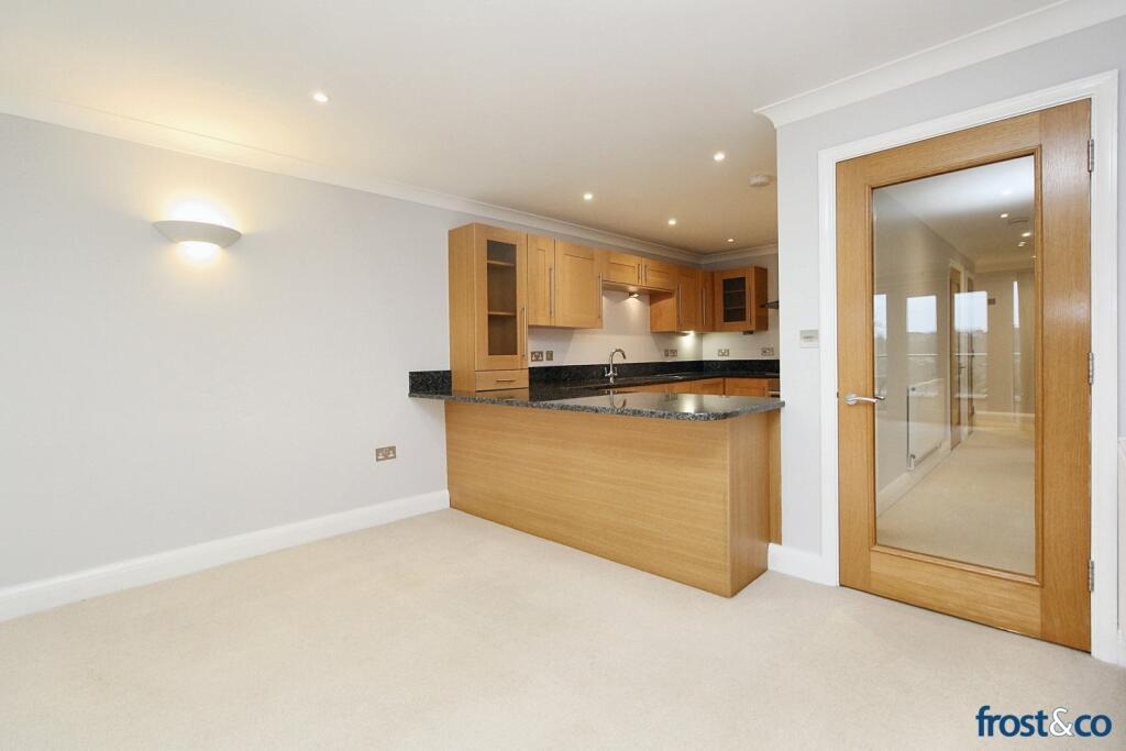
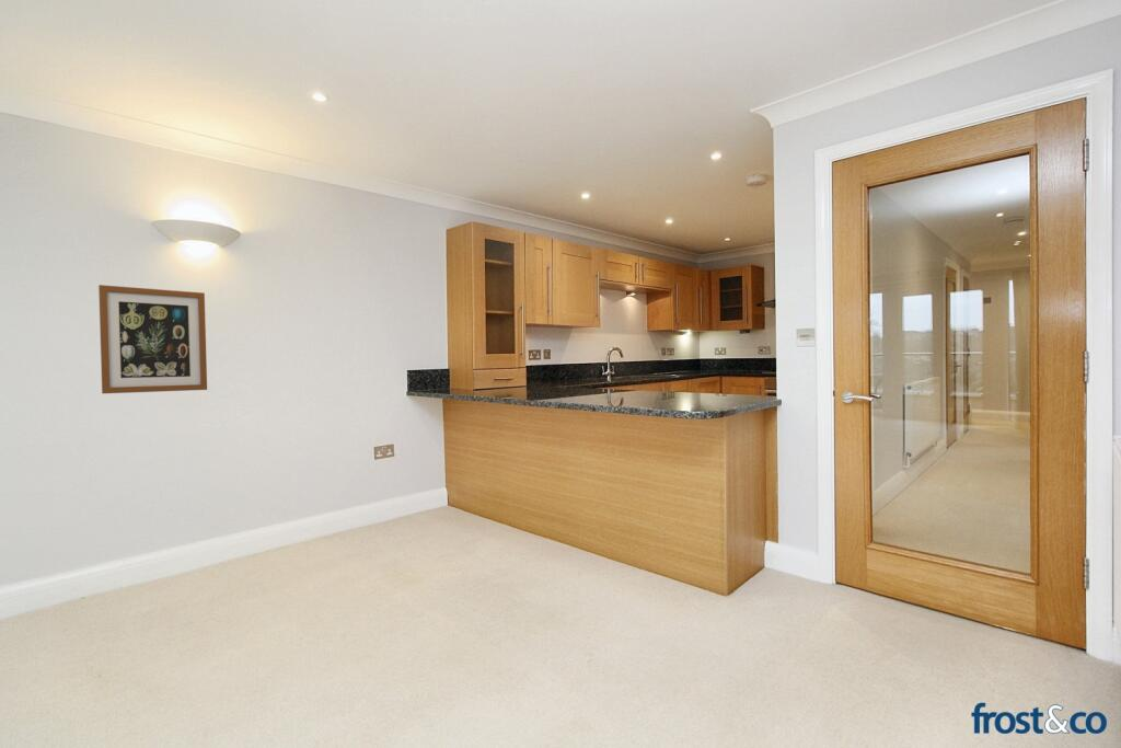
+ wall art (155, 340)
